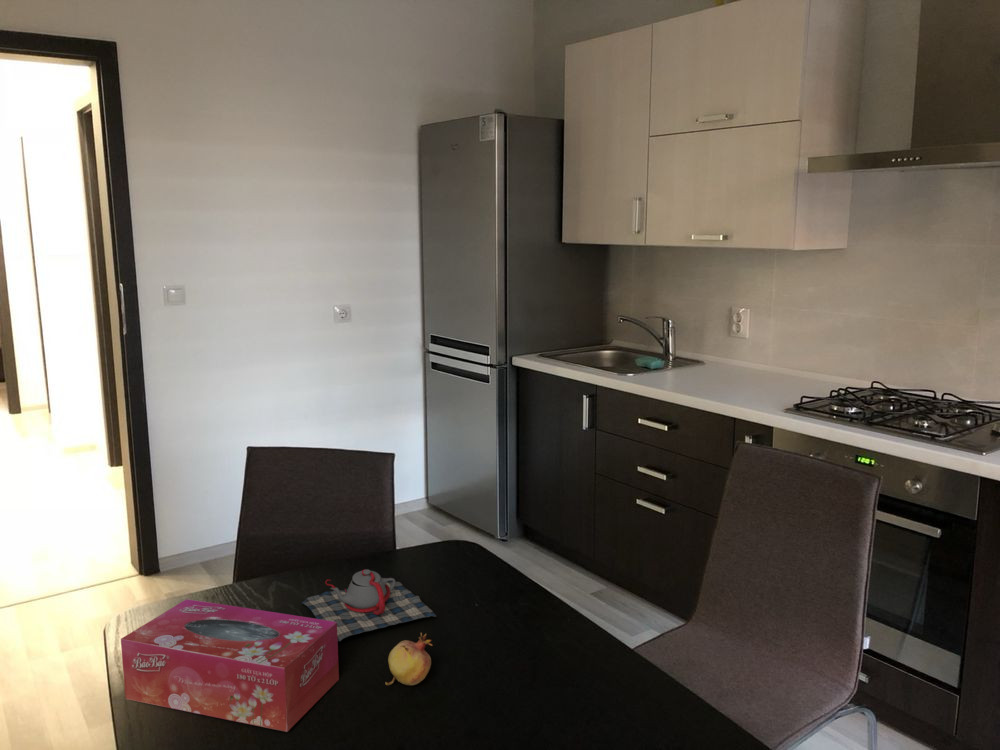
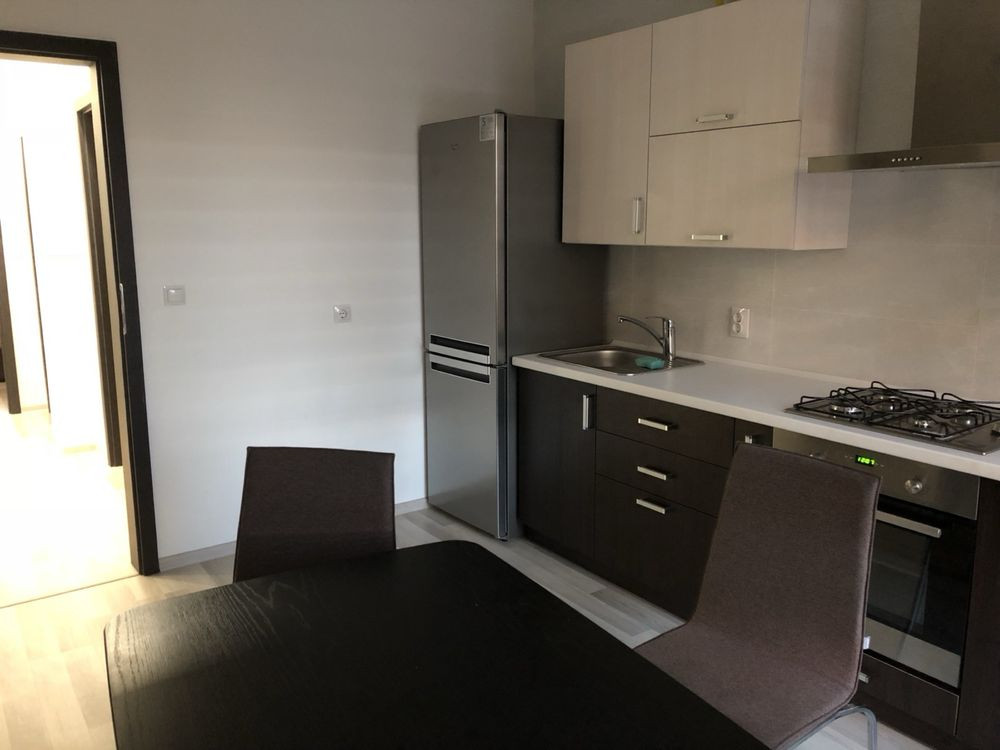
- tissue box (232, 659)
- fruit (410, 658)
- teapot (366, 590)
